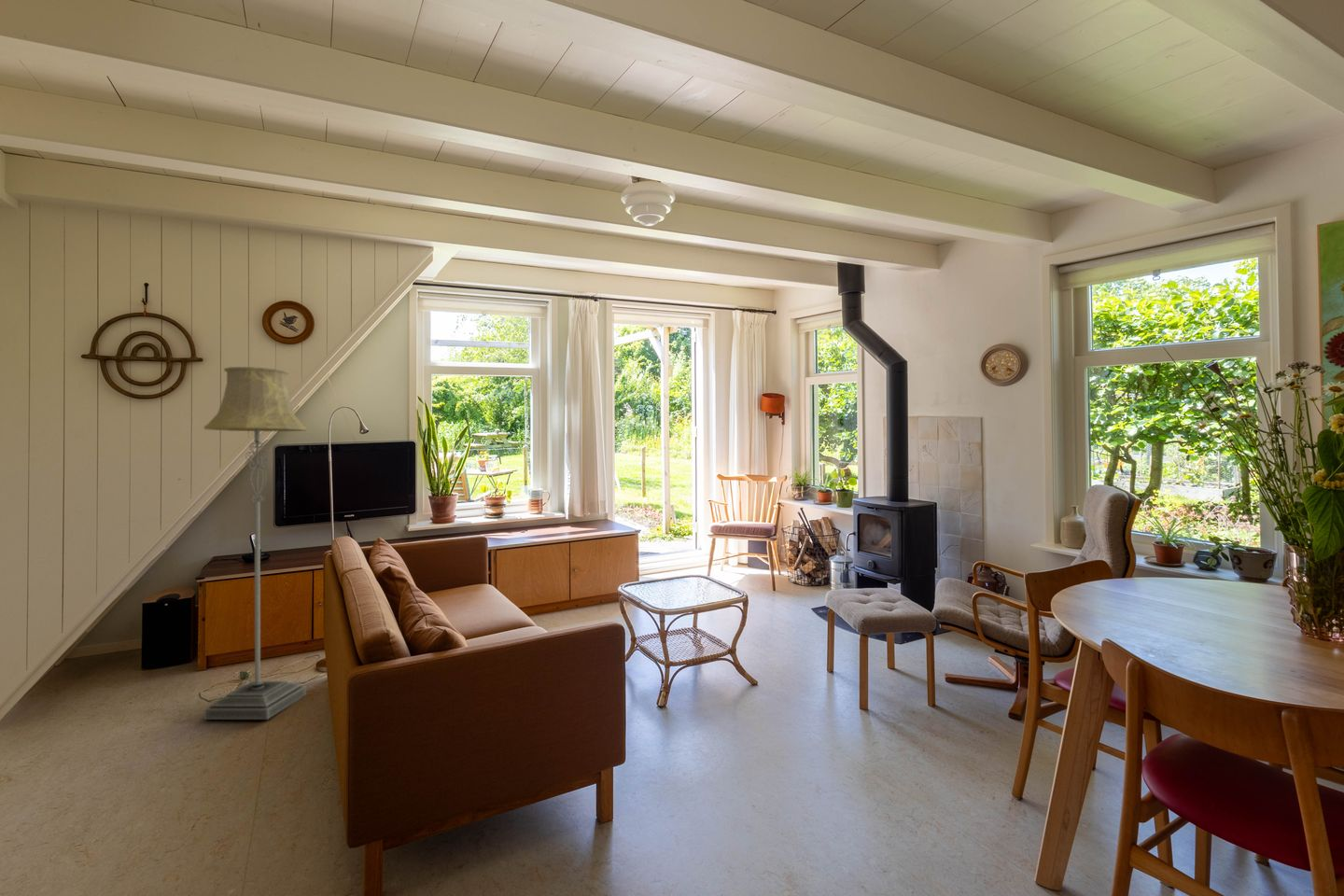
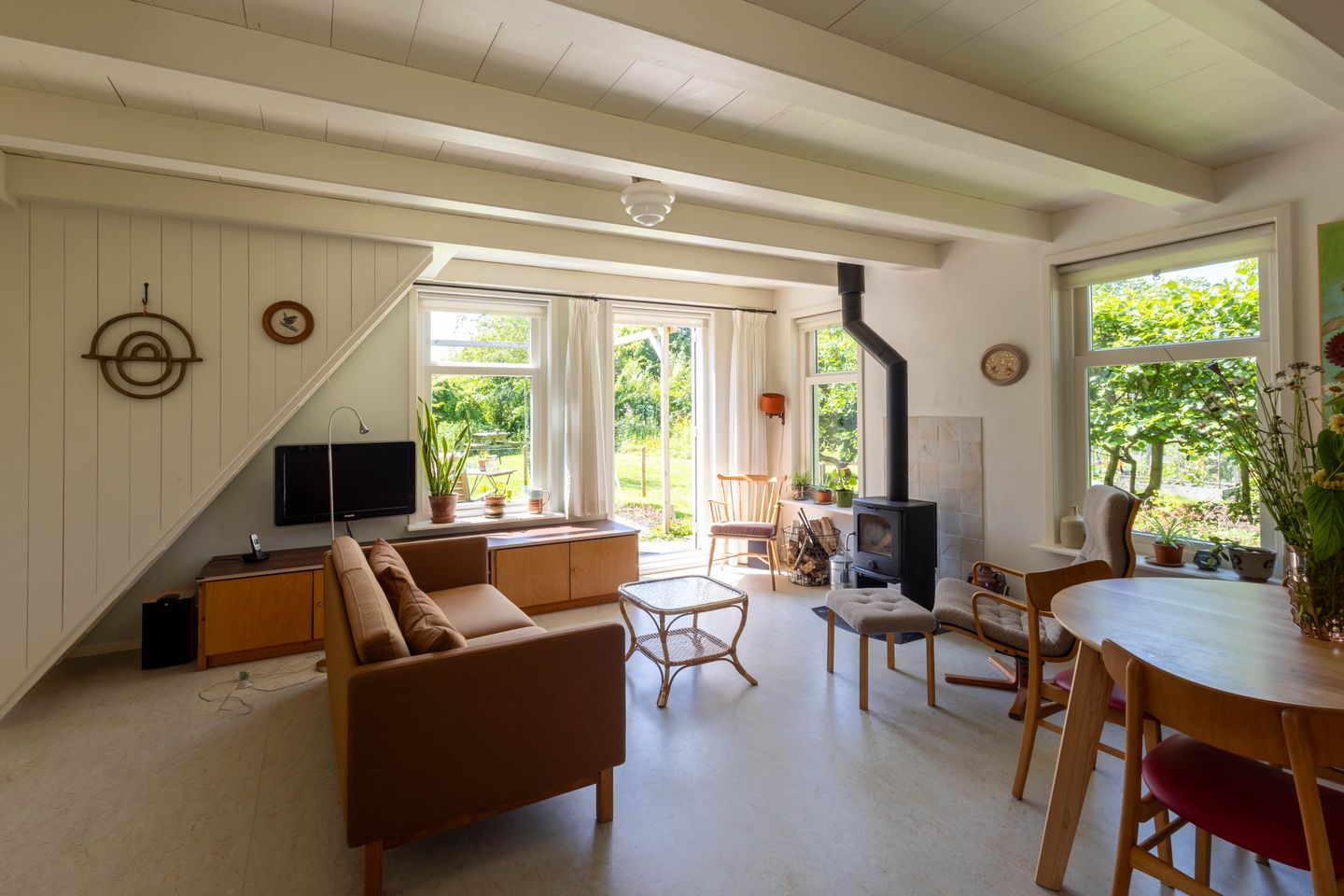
- floor lamp (258, 538)
